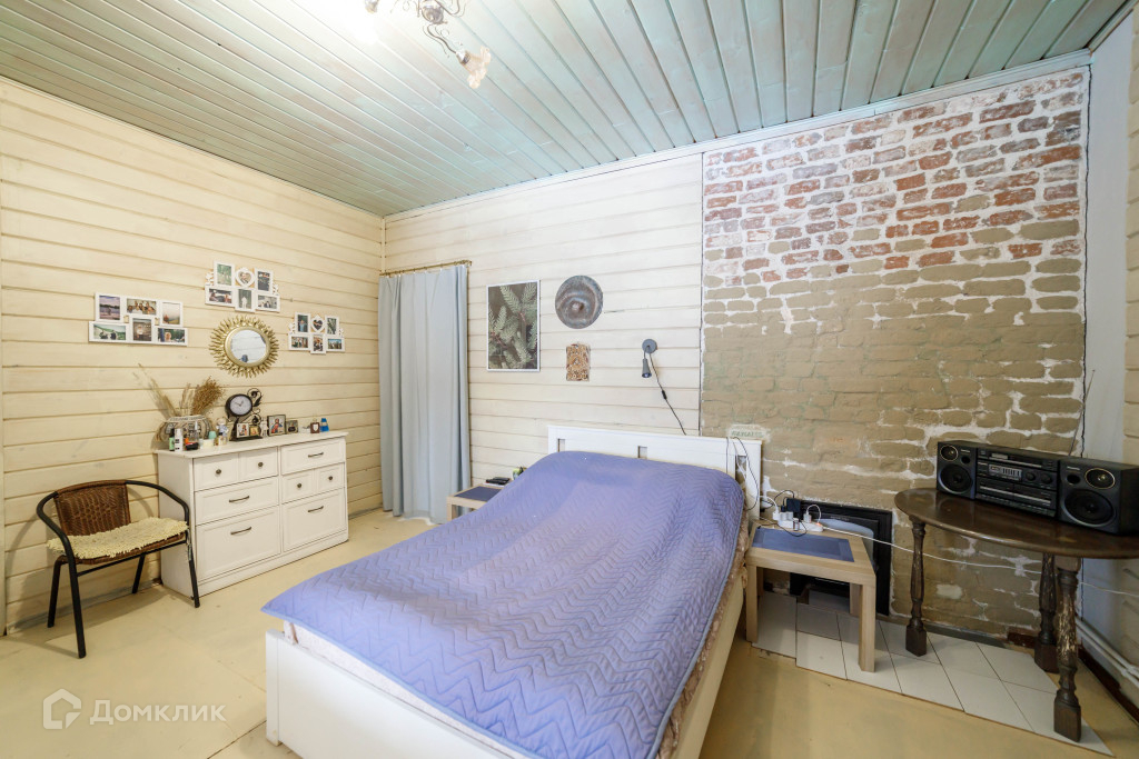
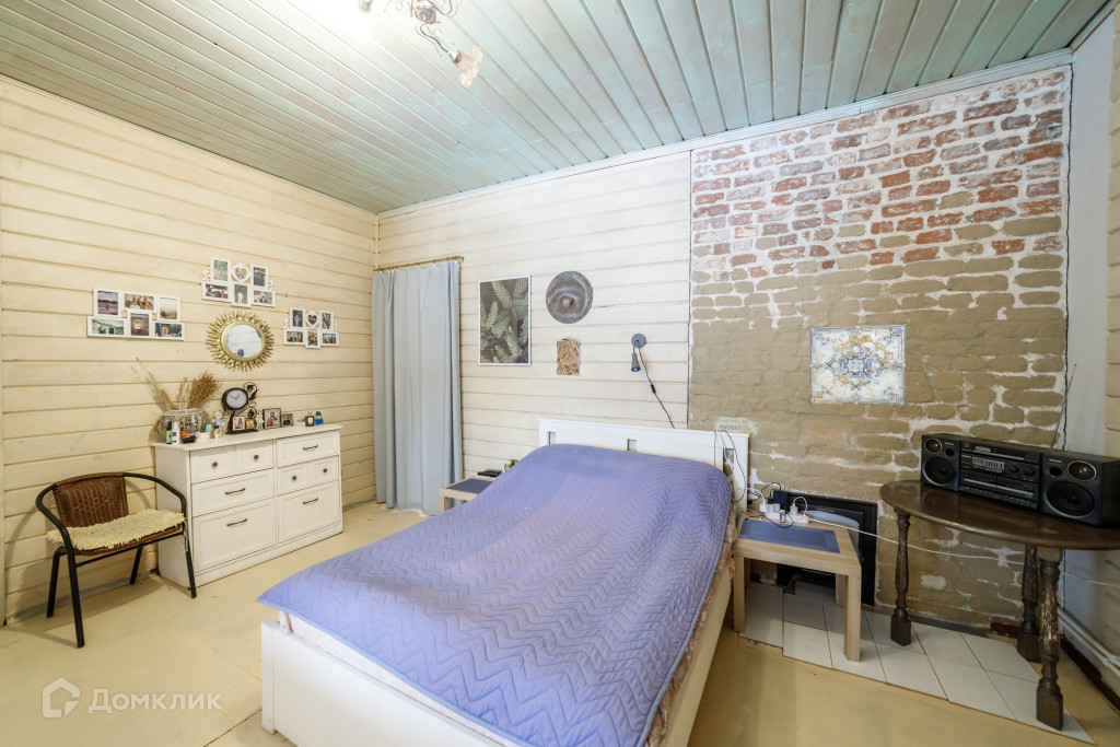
+ wall art (854, 365)
